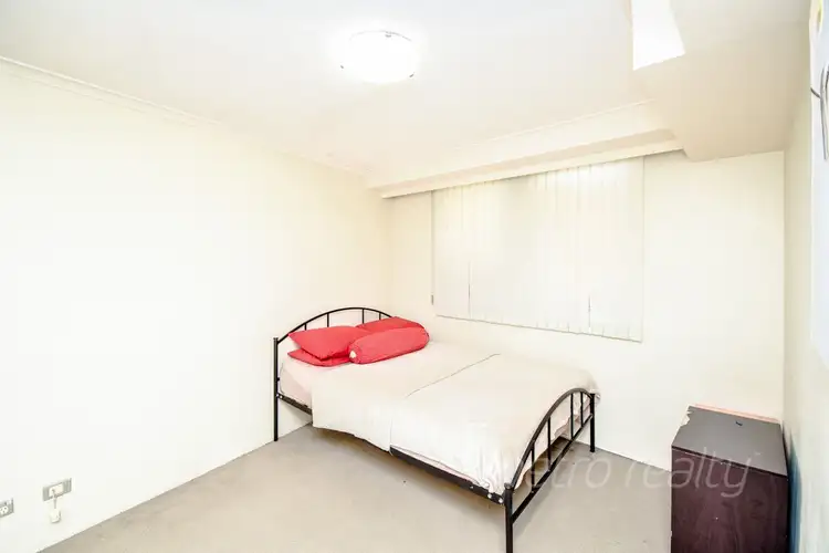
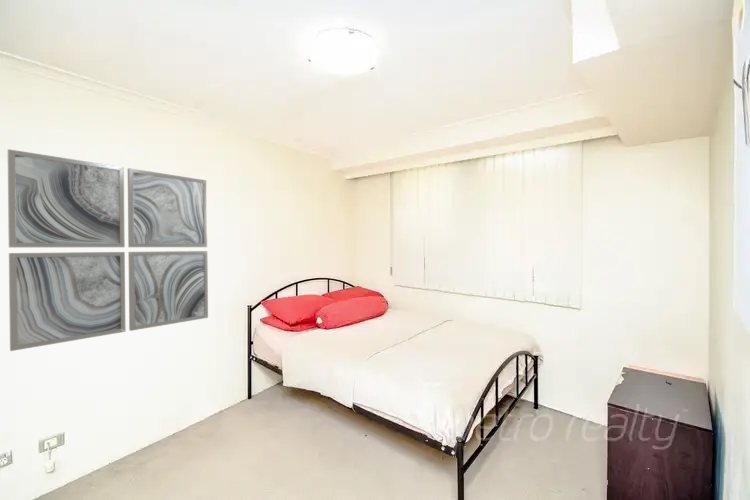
+ wall art (128, 252)
